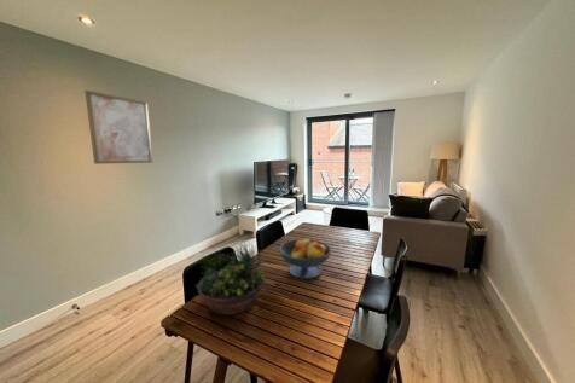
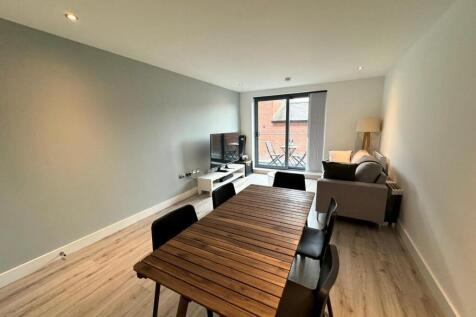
- wall art (123, 130)
- succulent planter (231, 271)
- fruit bowl (304, 255)
